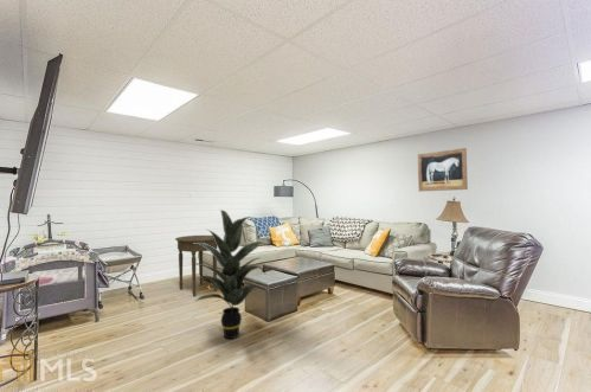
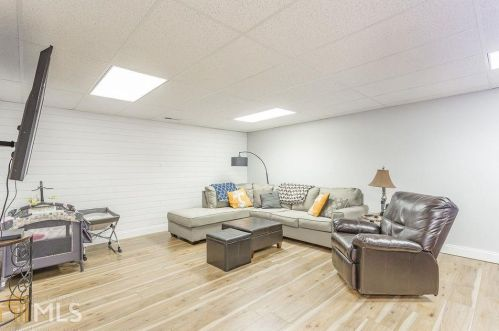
- indoor plant (230, 271)
- side table (199, 263)
- wall art (441, 171)
